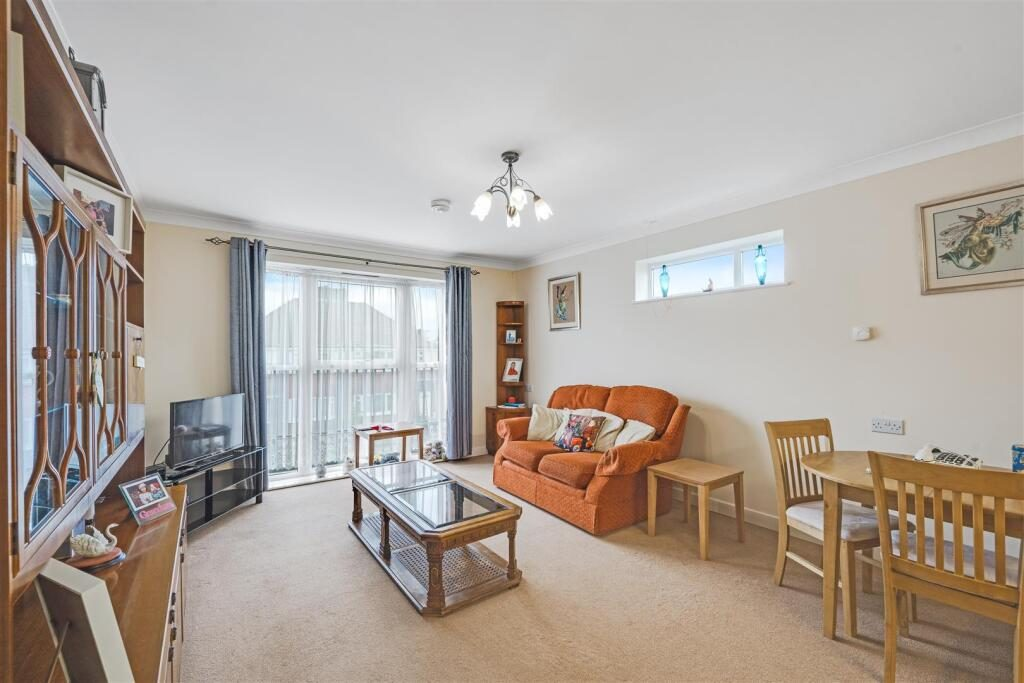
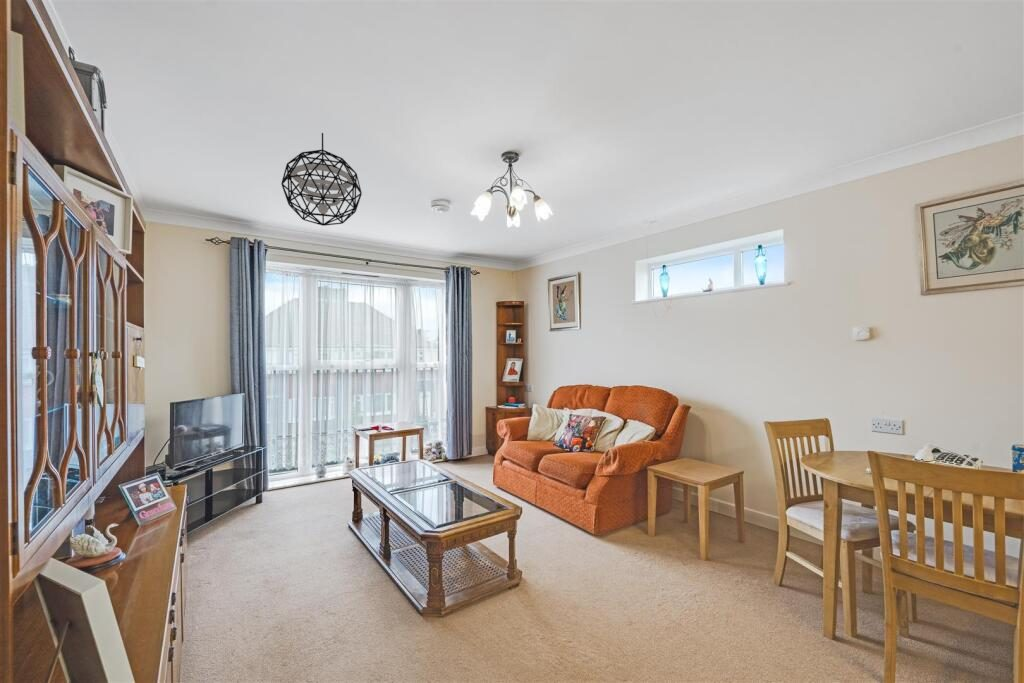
+ pendant light (322, 179)
